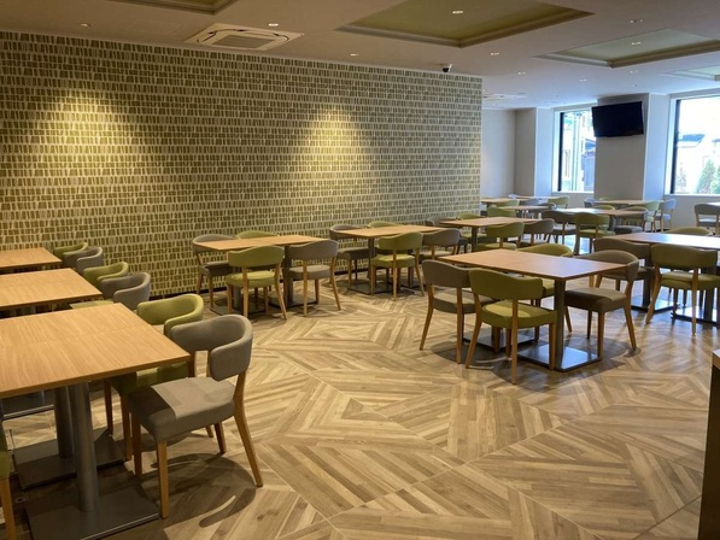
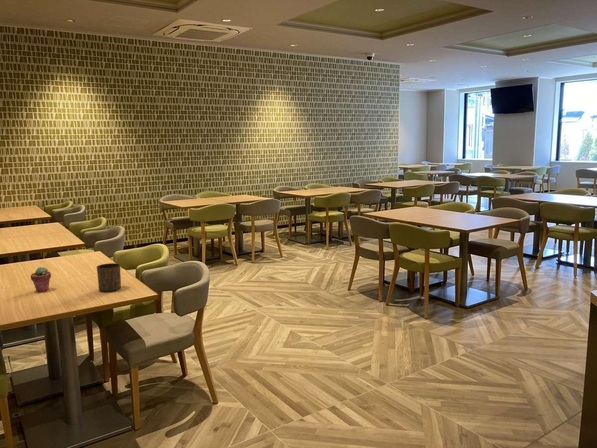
+ potted succulent (41, 278)
+ cup (109, 277)
